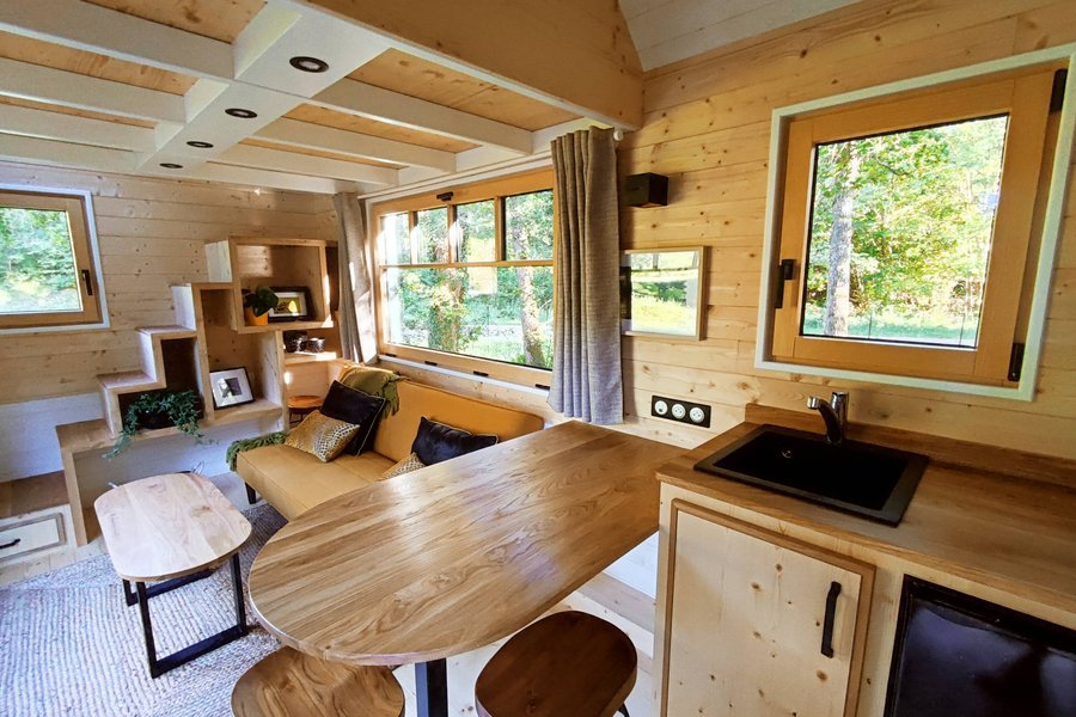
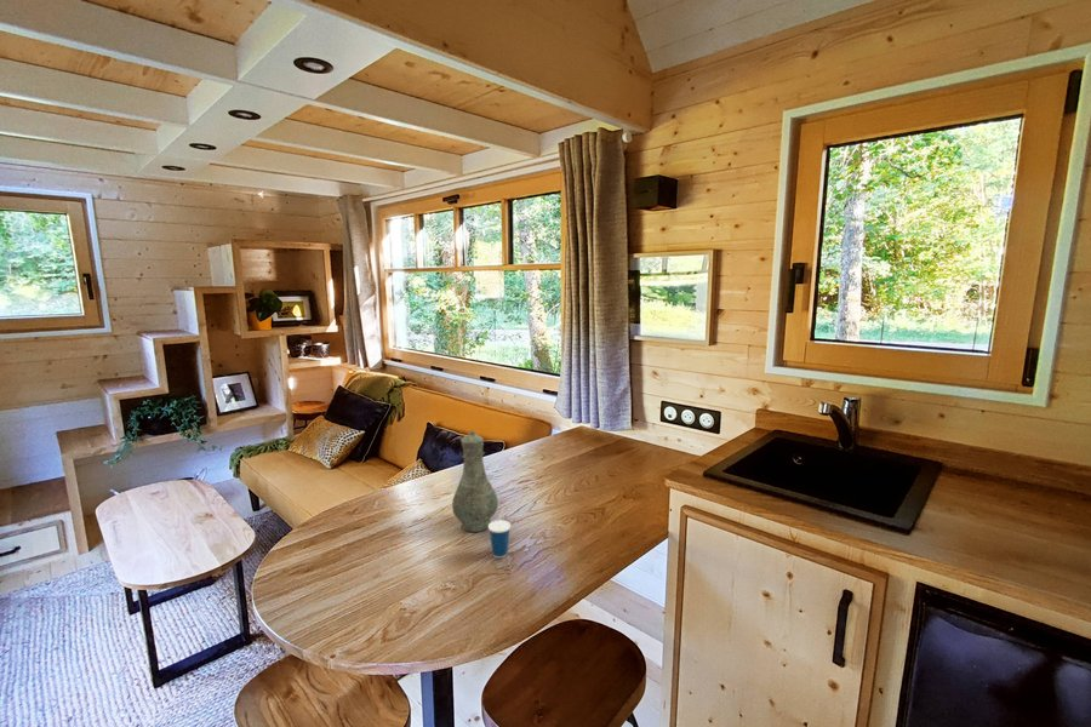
+ vase (474, 477)
+ cup (499, 531)
